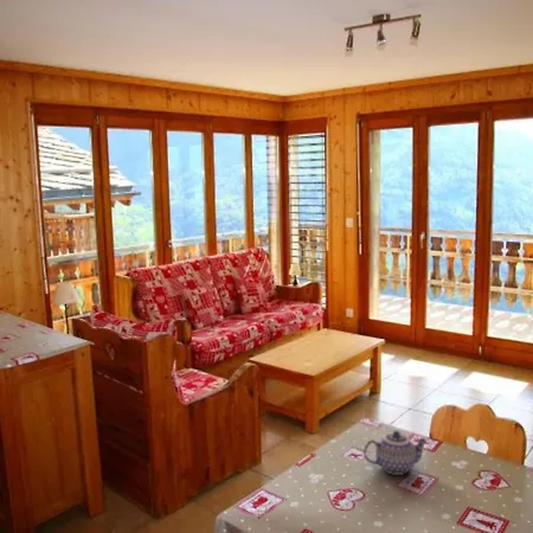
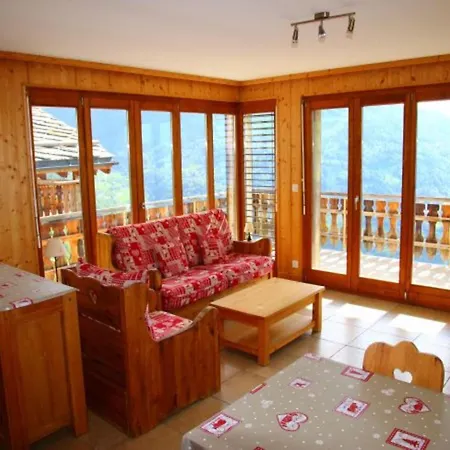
- teapot (396, 449)
